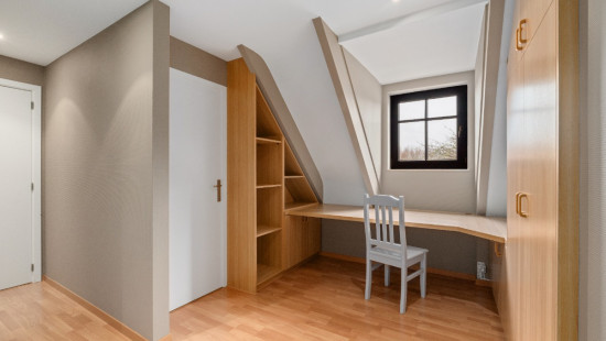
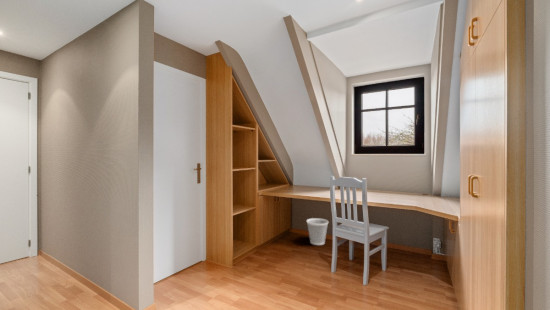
+ wastebasket (317, 231)
